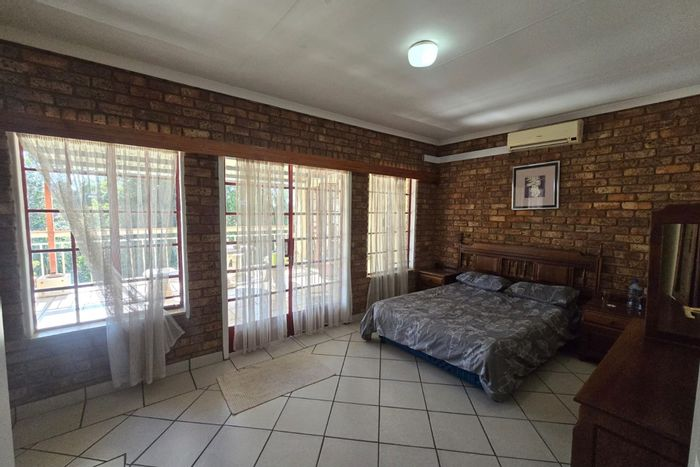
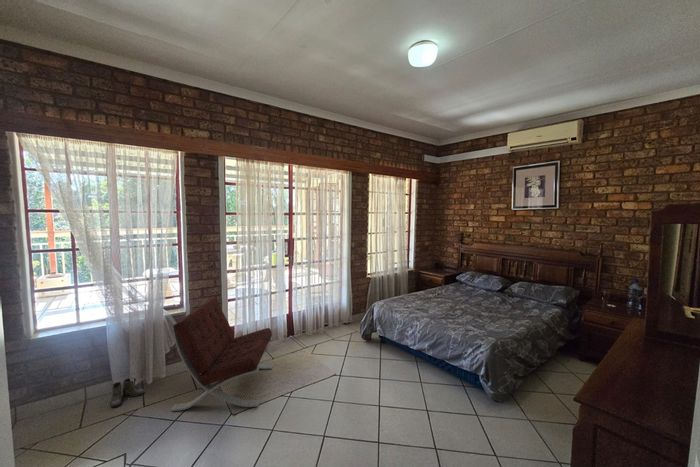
+ lounge chair (228, 346)
+ boots (124, 390)
